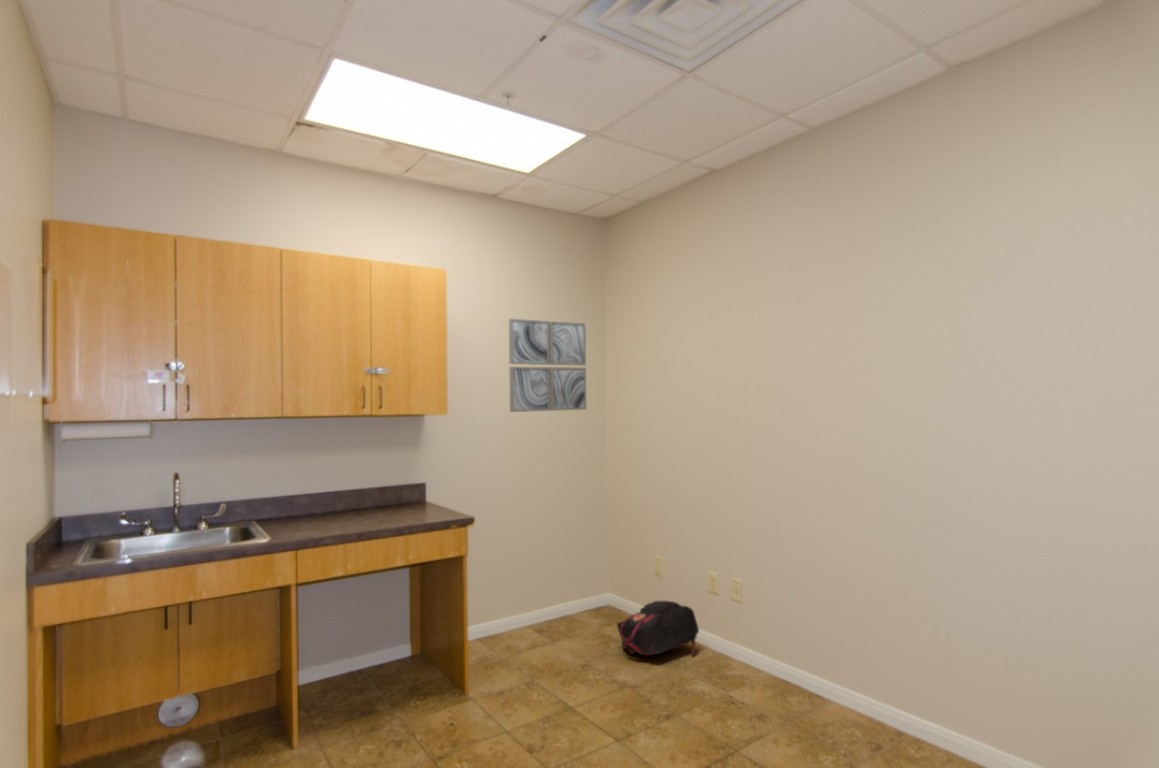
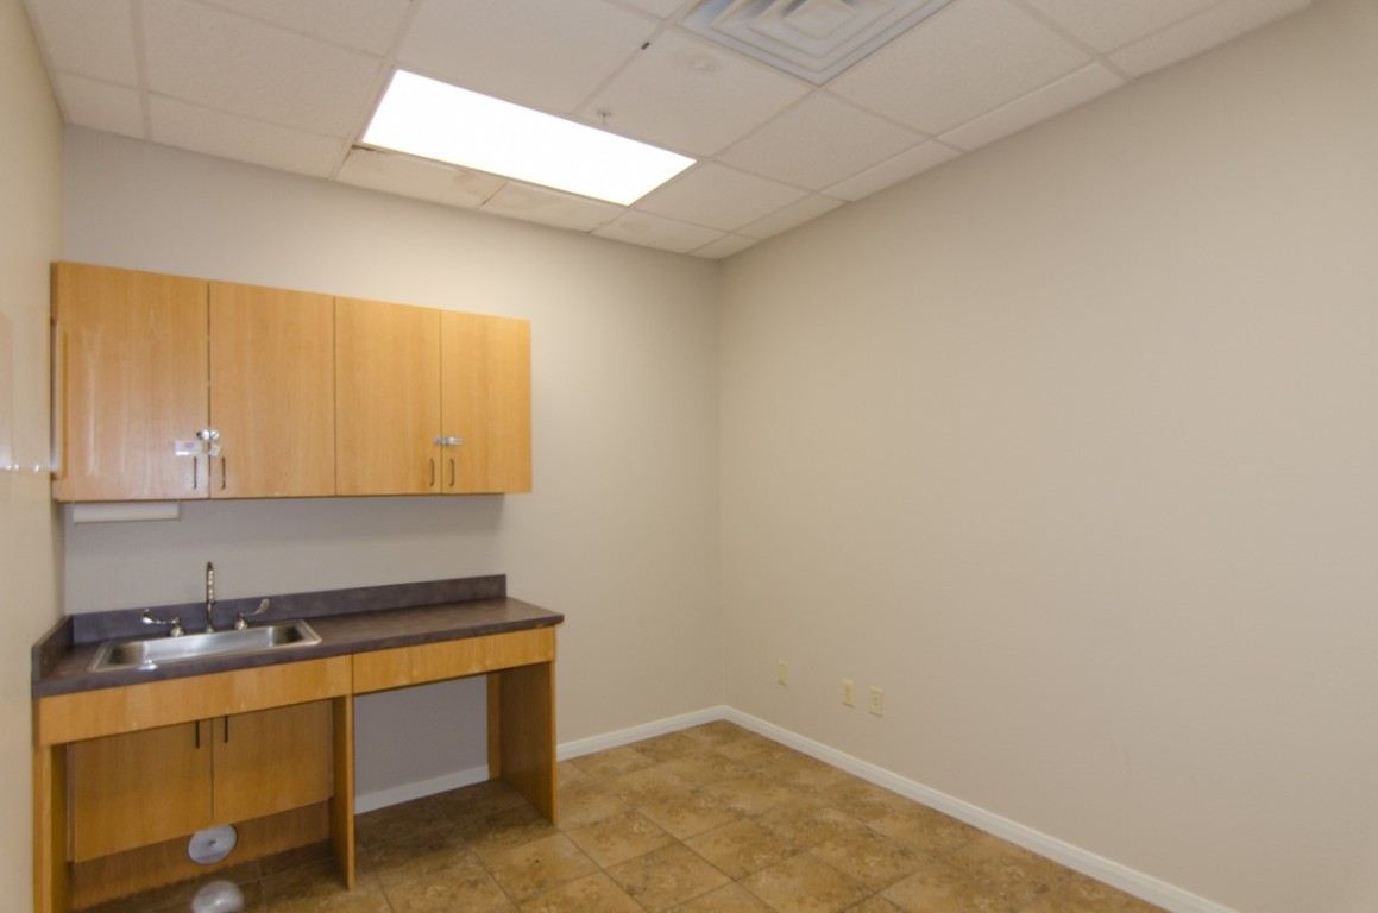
- wall art (549, 364)
- backpack (656, 627)
